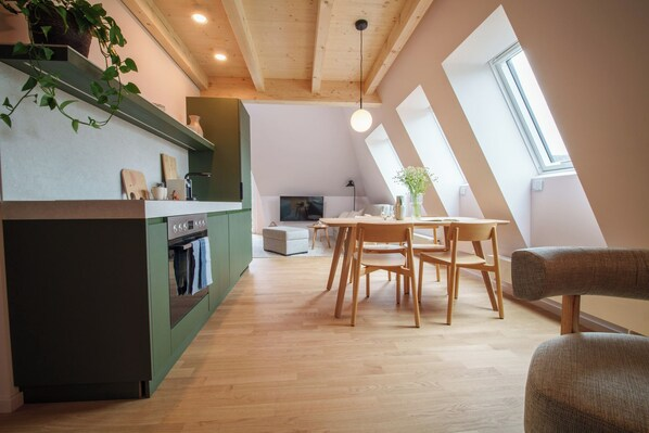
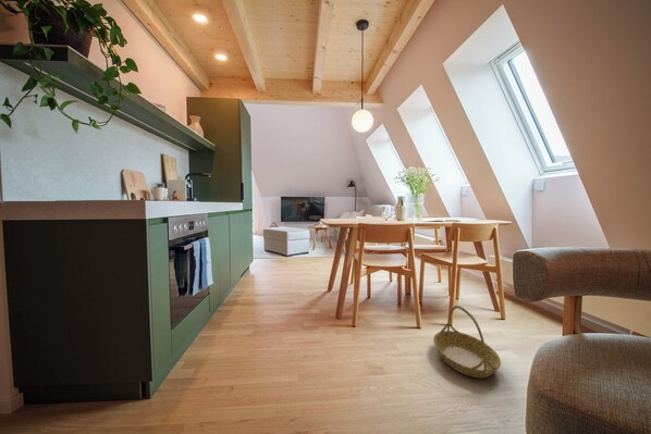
+ basket (464, 335)
